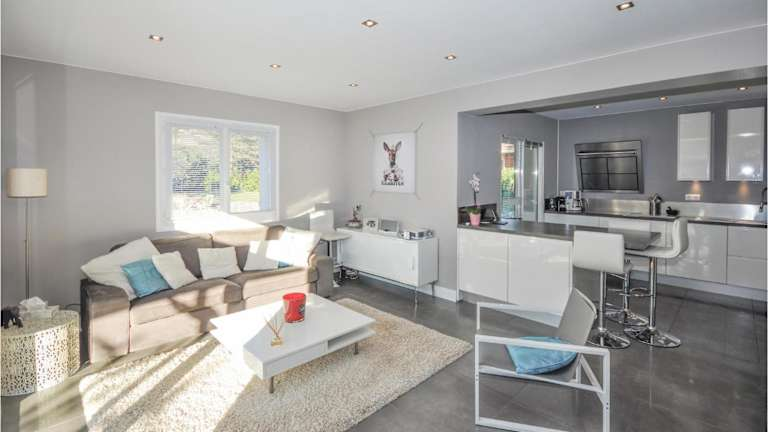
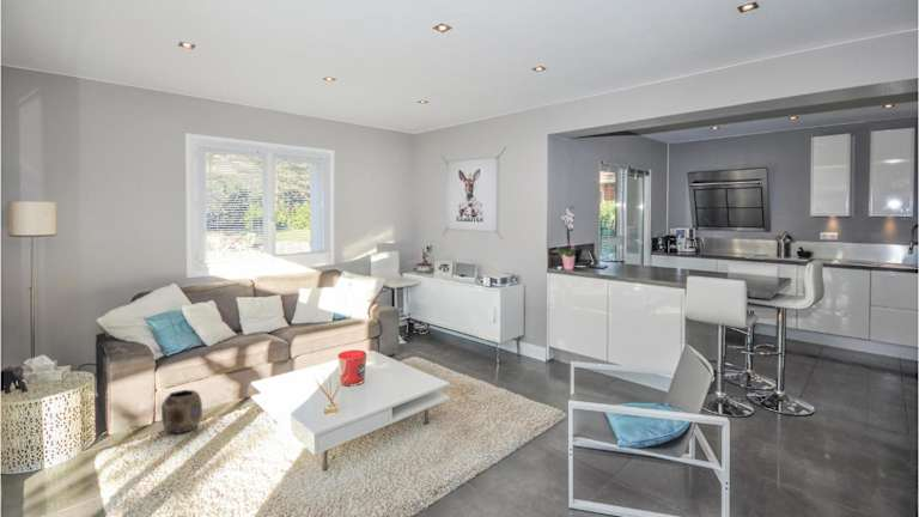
+ planter (182, 410)
